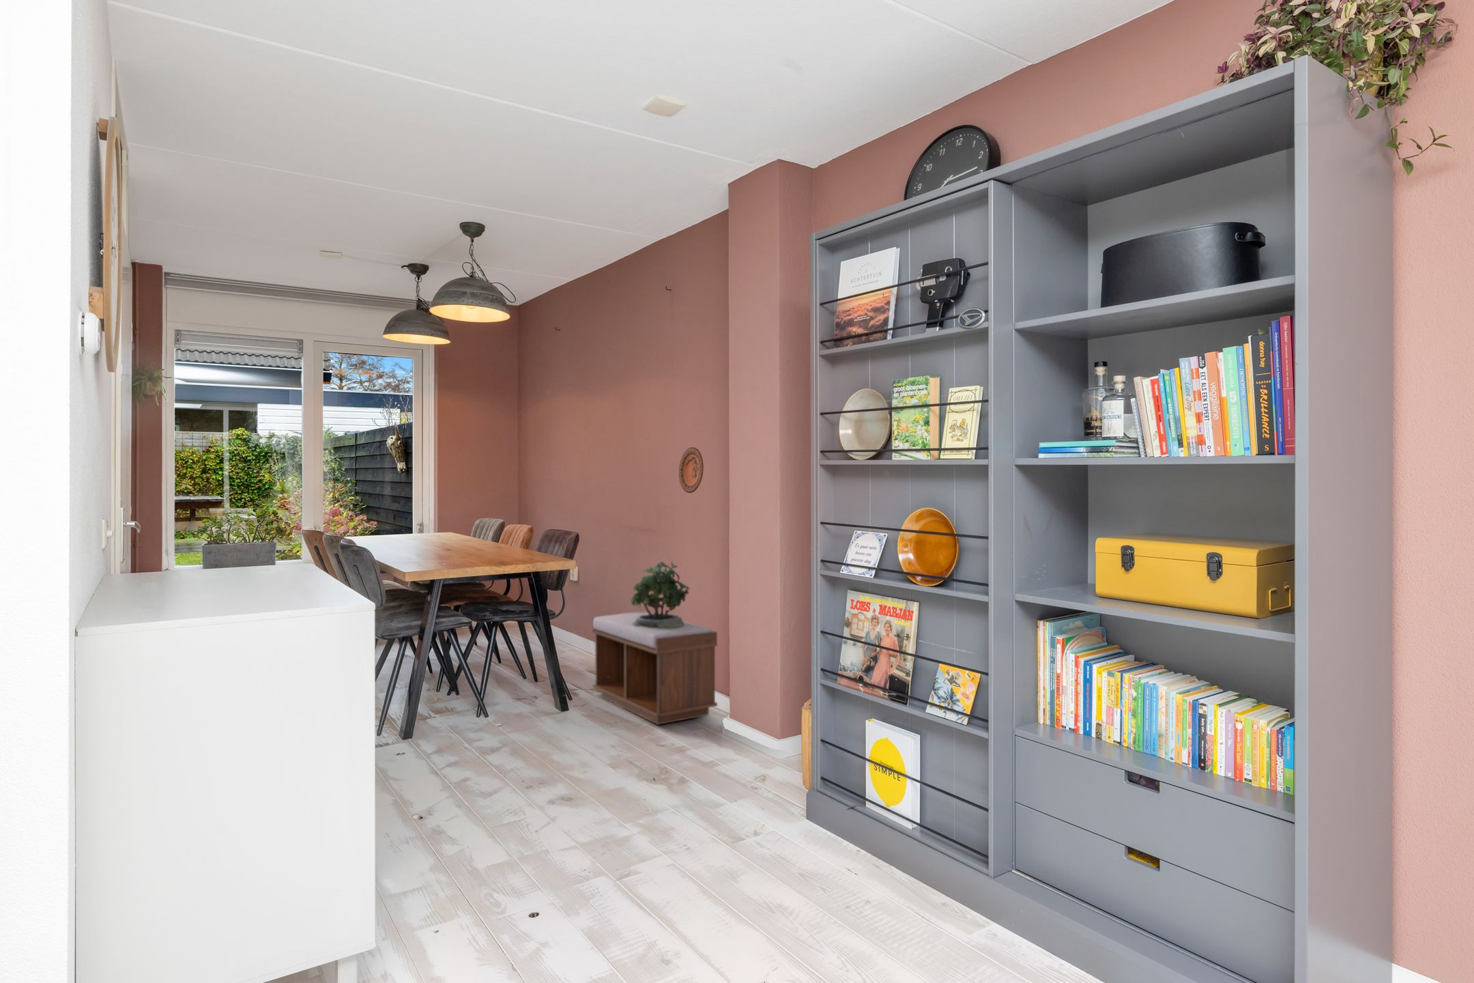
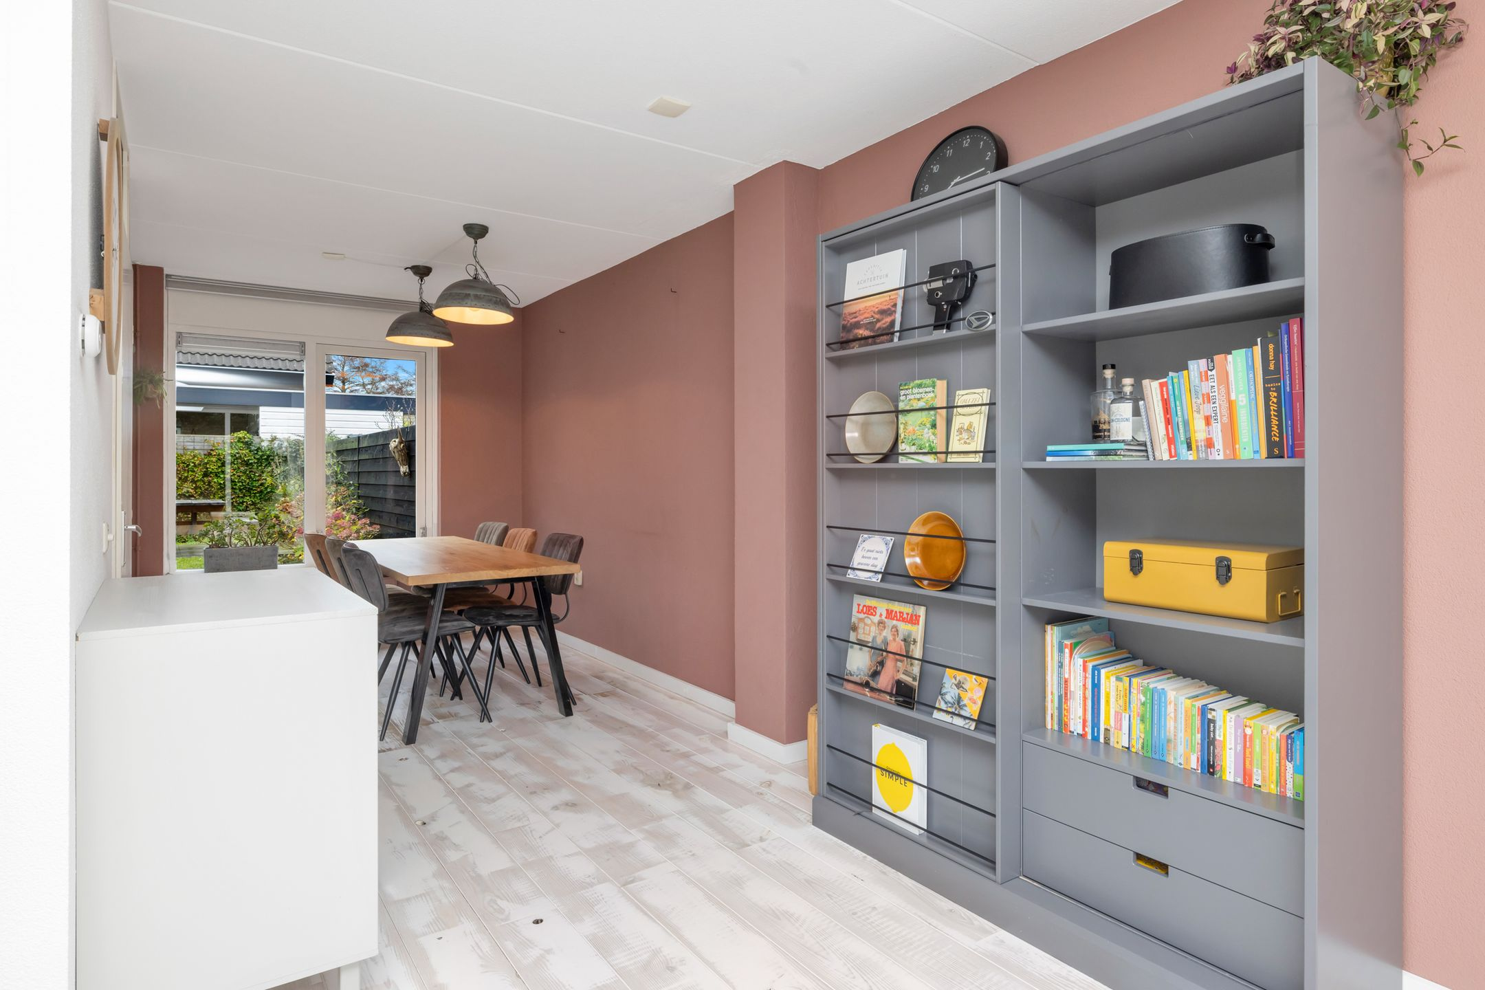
- decorative plate (691, 470)
- potted plant (660, 590)
- bench (651, 663)
